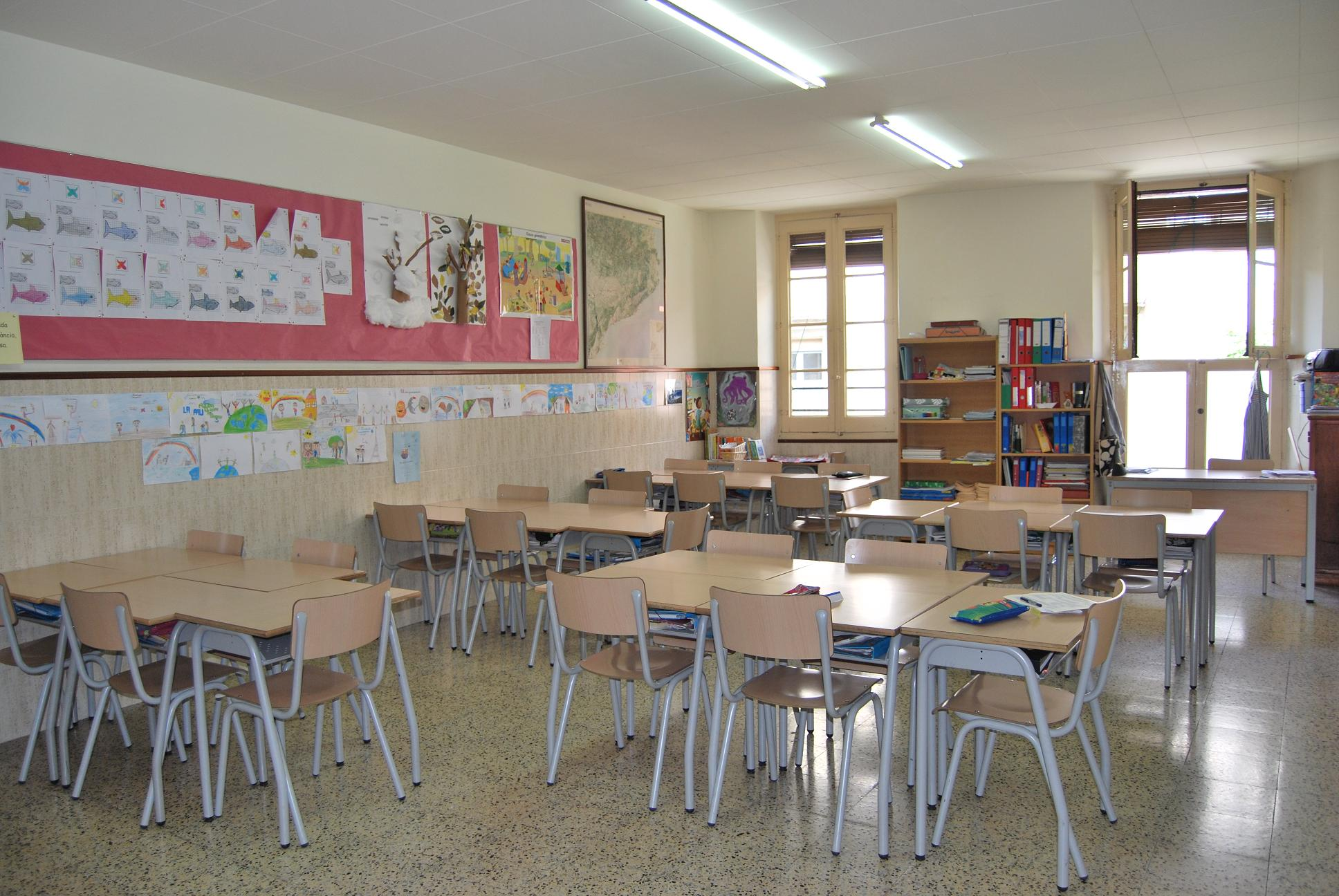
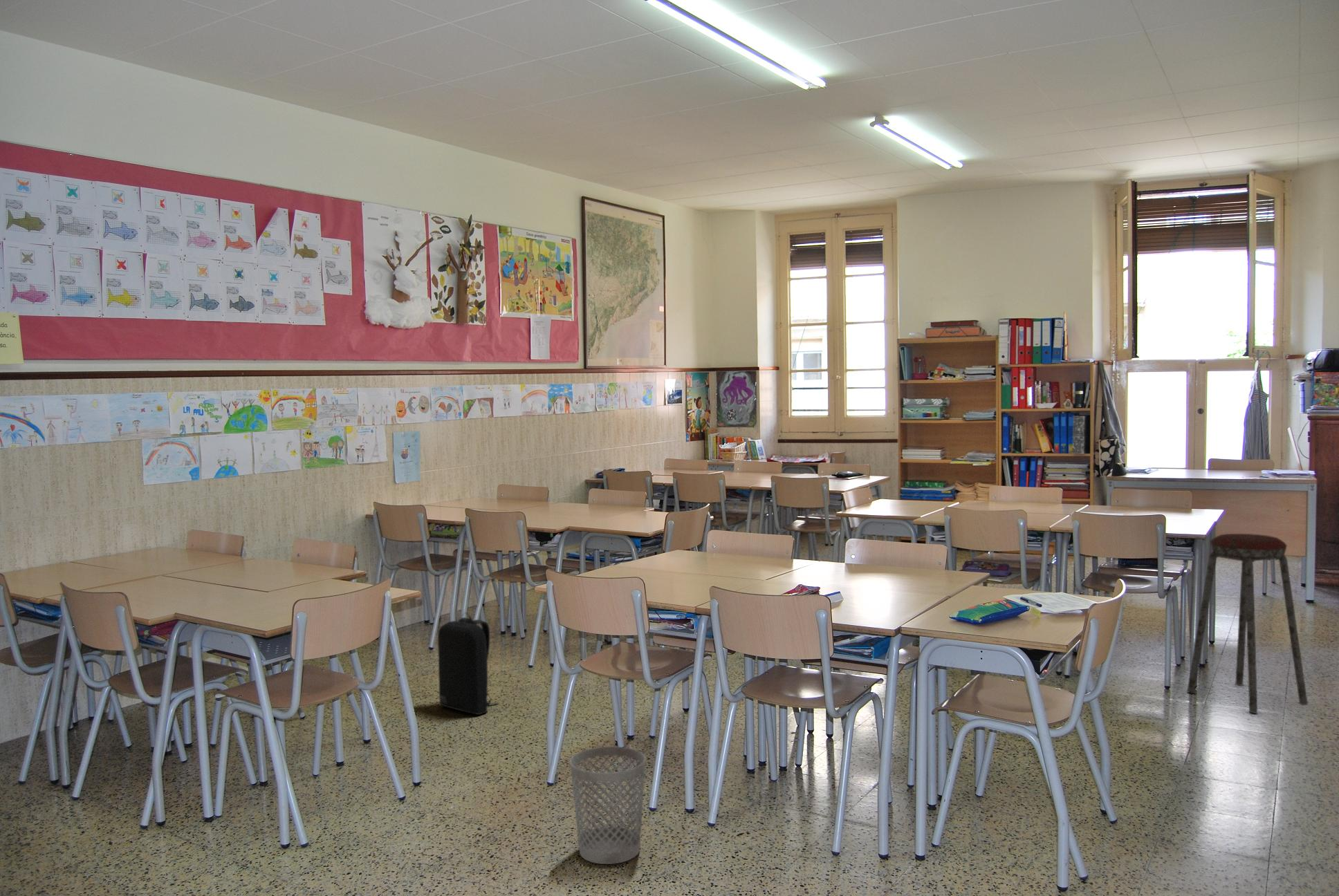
+ music stool (1246, 617)
+ backpack (470, 660)
+ wastebasket (609, 805)
